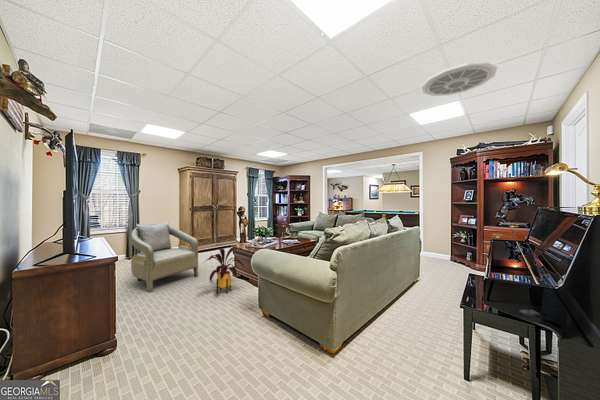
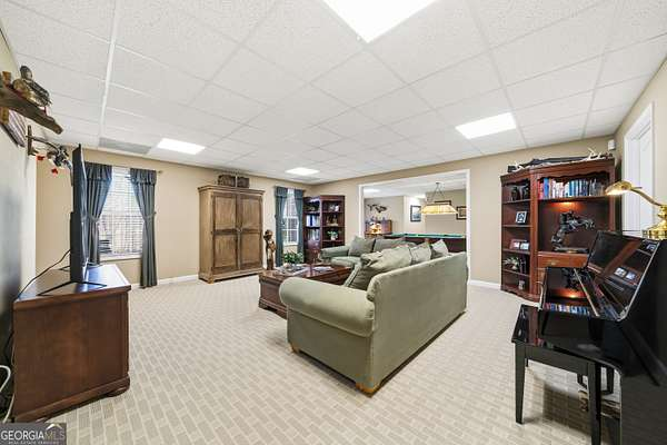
- house plant (225, 268)
- ceiling vent (456, 82)
- armchair (162, 251)
